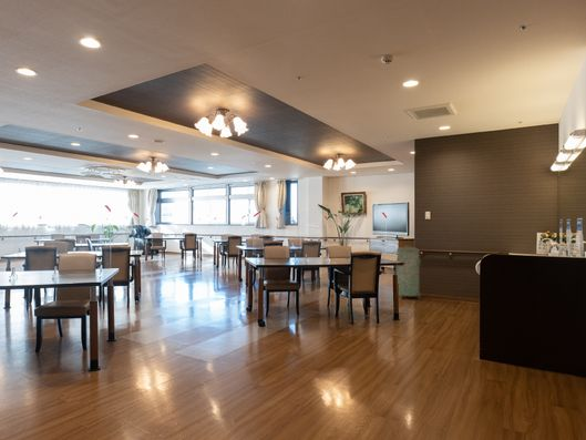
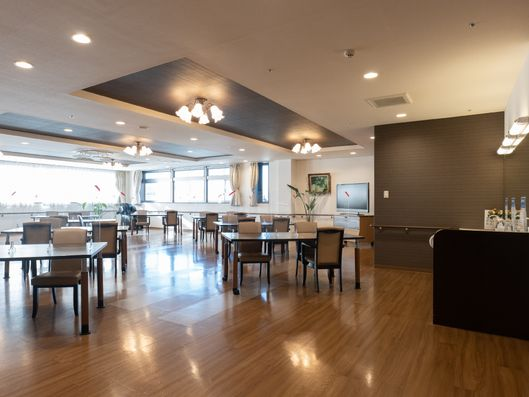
- trash can (408, 270)
